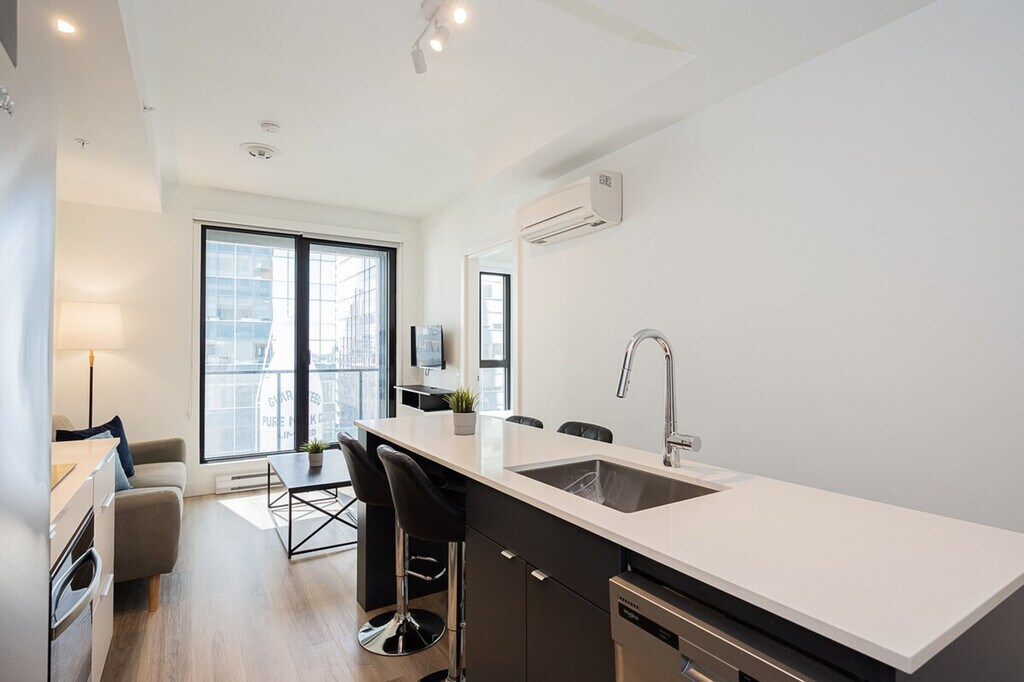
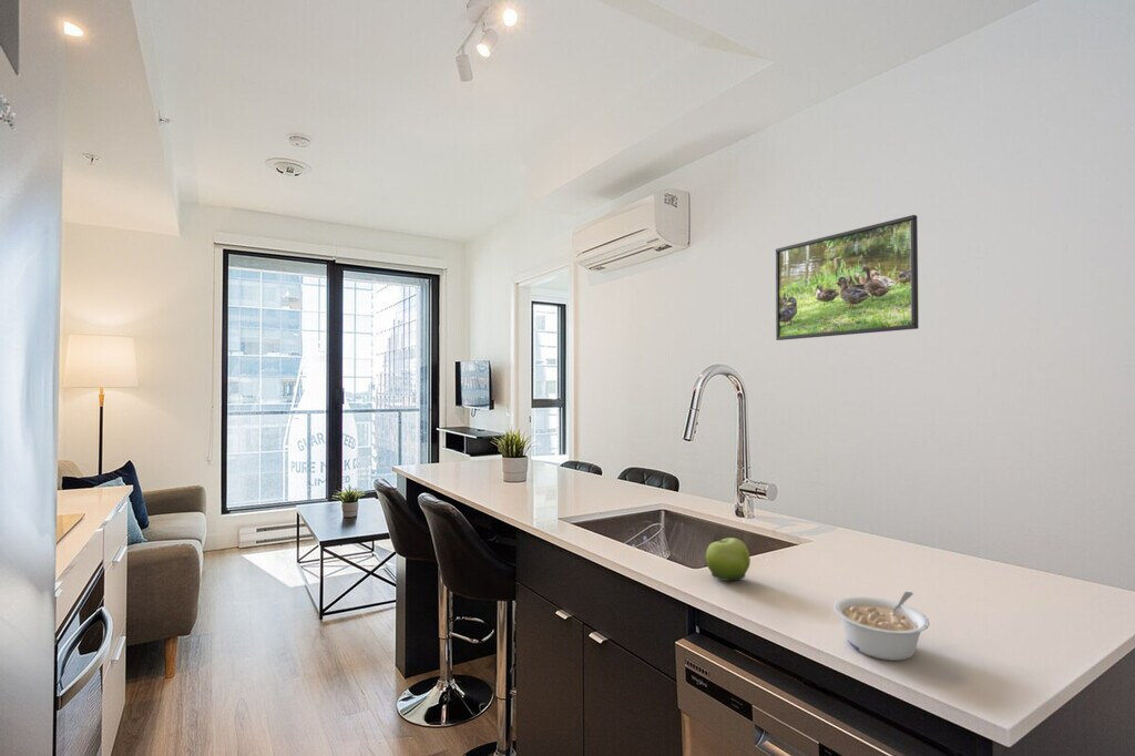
+ fruit (727, 558)
+ legume (879, 624)
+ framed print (838, 284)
